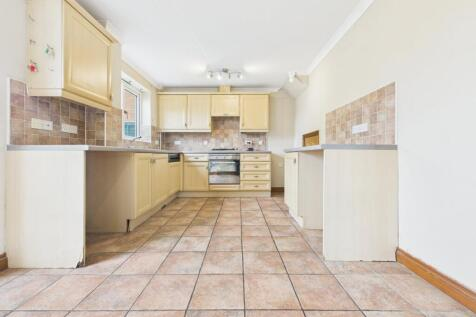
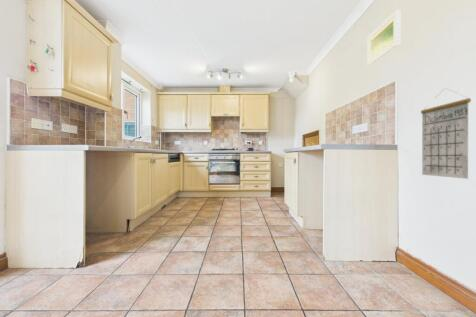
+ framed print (381, 40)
+ calendar (443, 132)
